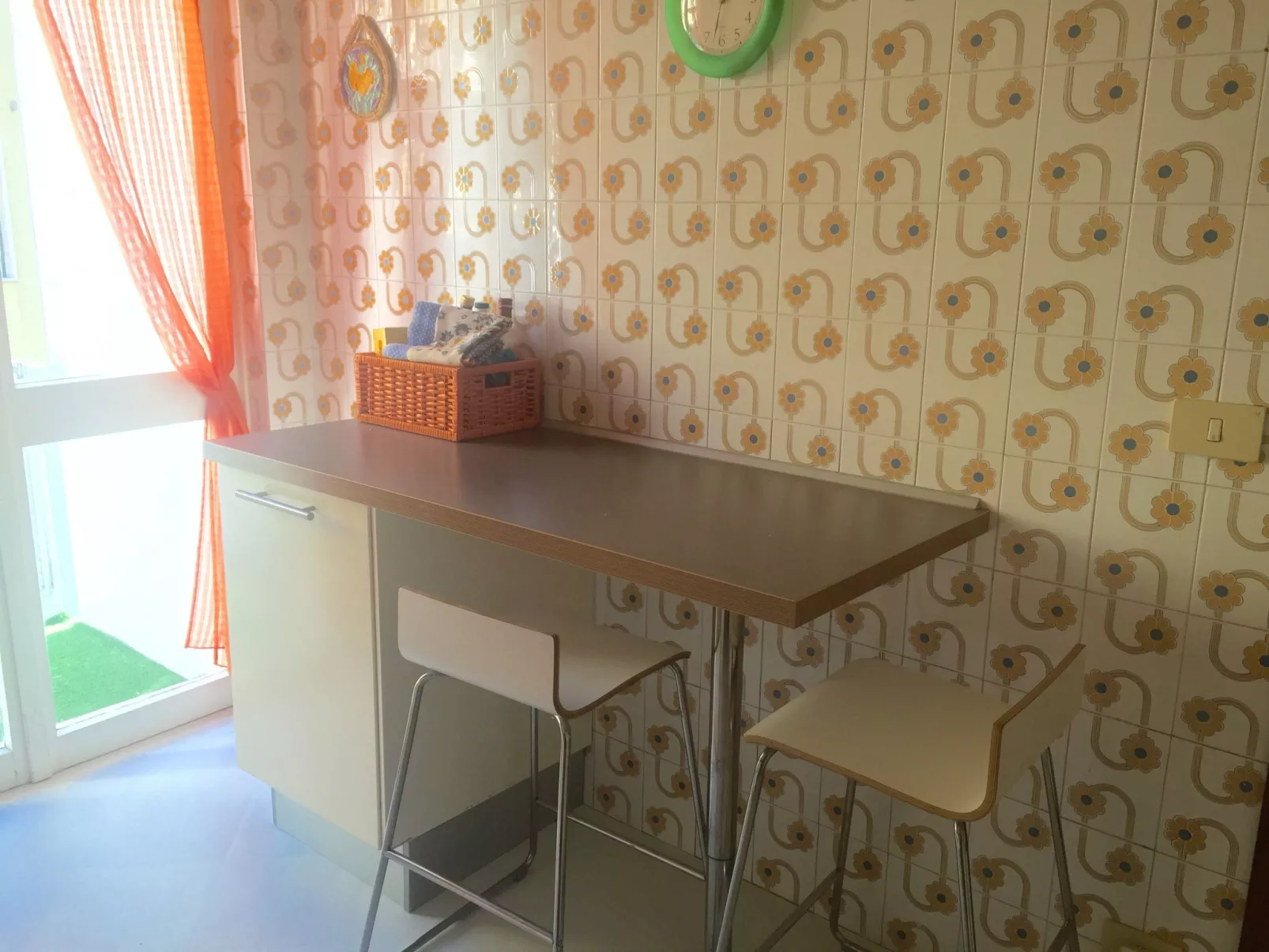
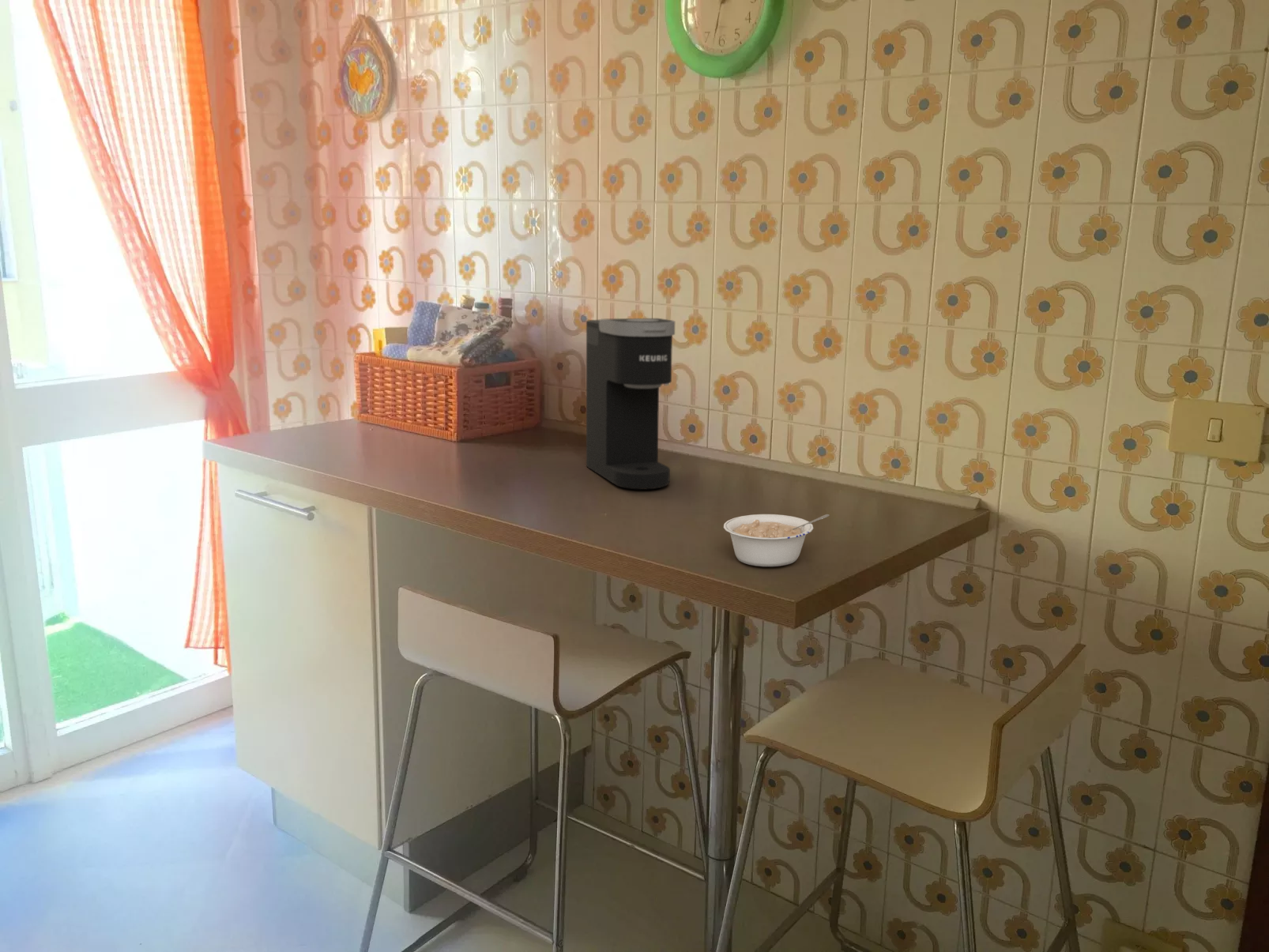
+ coffee maker (627, 397)
+ legume (770, 537)
